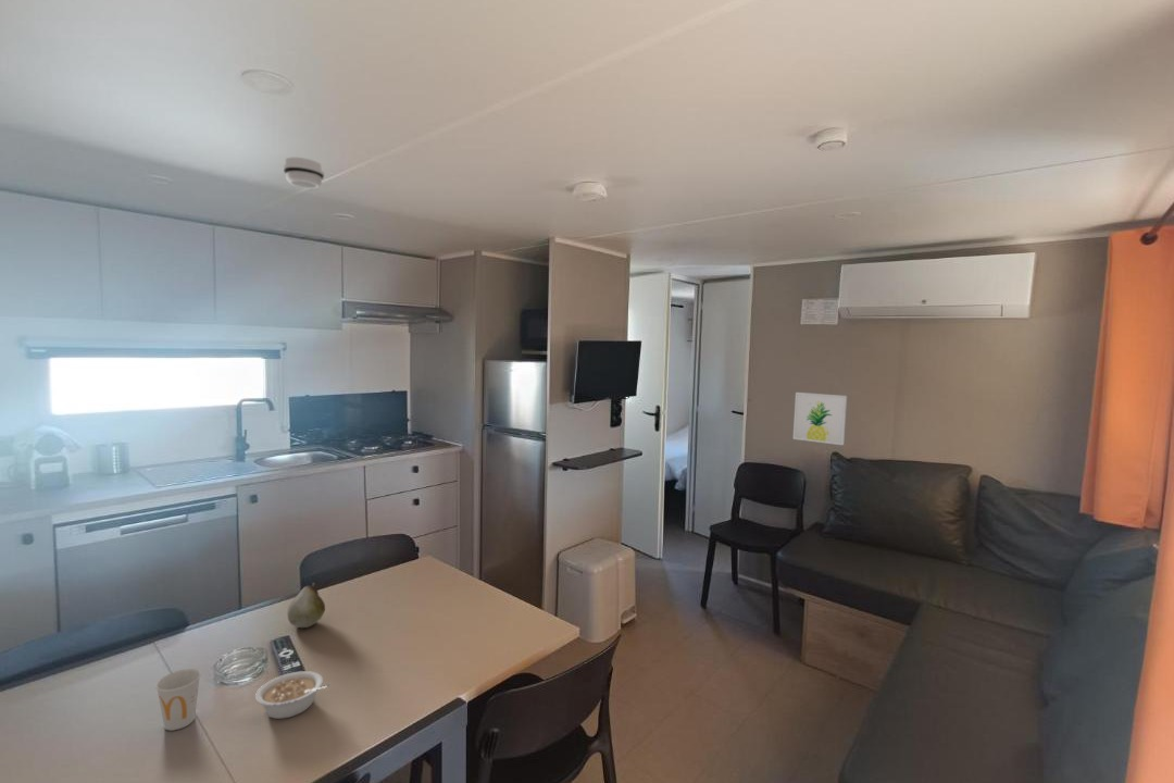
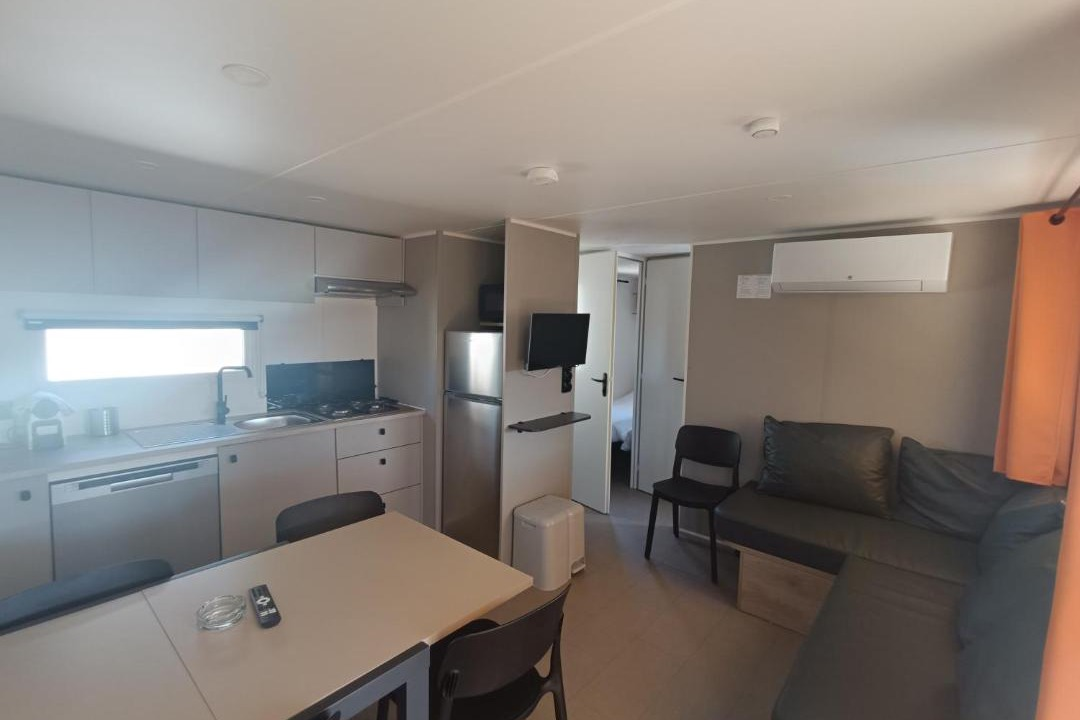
- cup (178, 700)
- wall art (819, 418)
- smoke detector (303, 173)
- fruit (305, 605)
- legume (292, 694)
